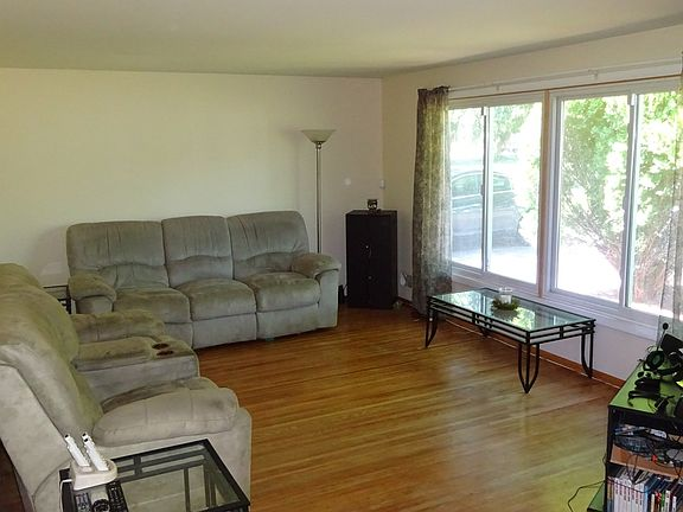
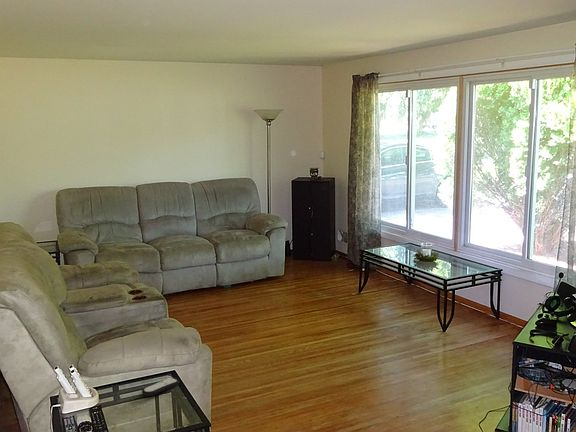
+ remote control (160, 386)
